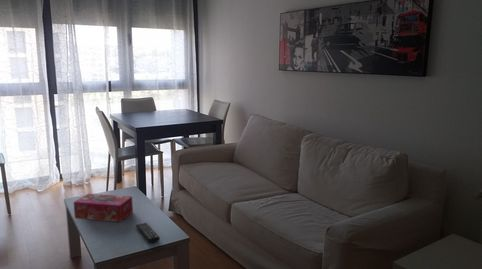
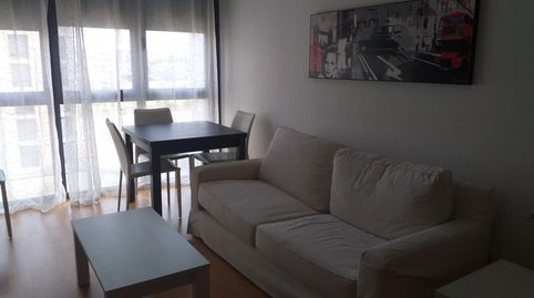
- tissue box (103, 207)
- remote control (147, 232)
